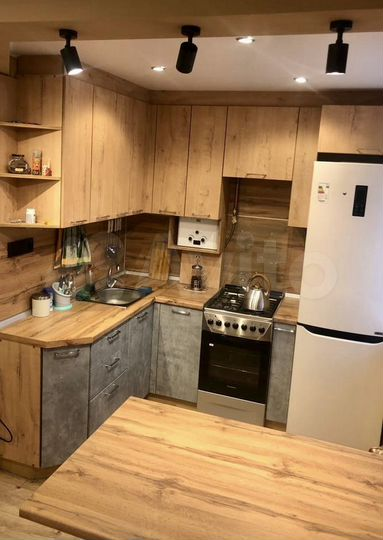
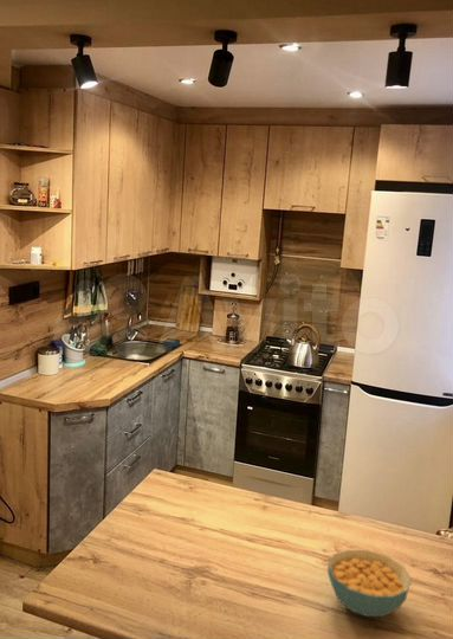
+ cereal bowl (367, 589)
